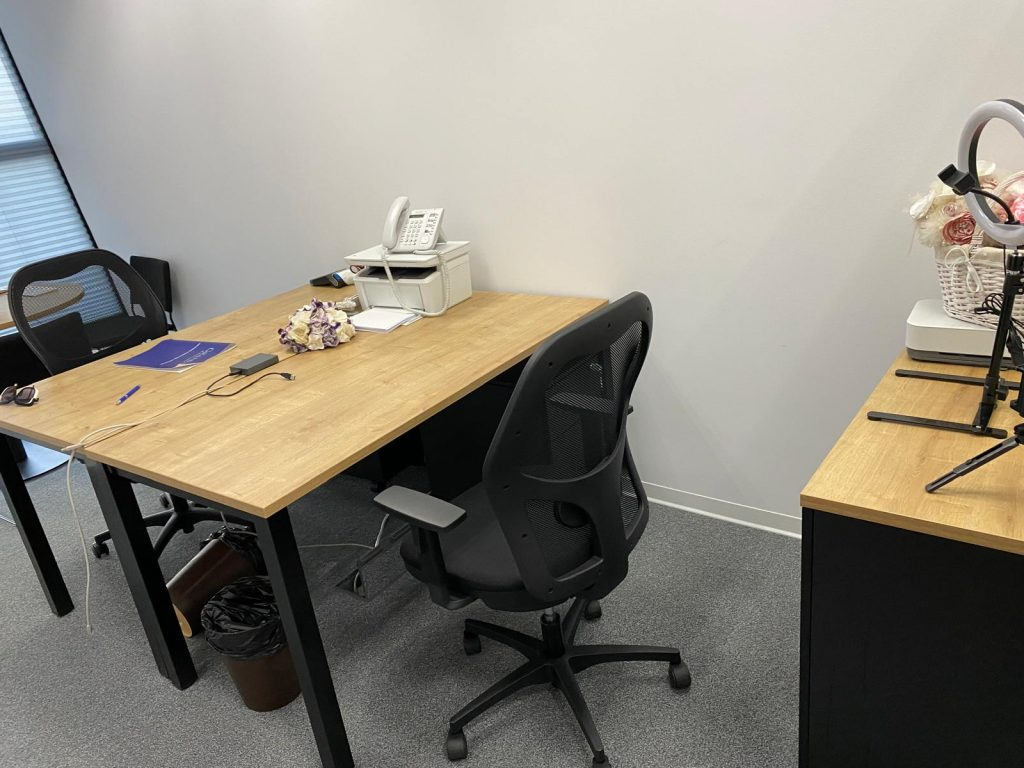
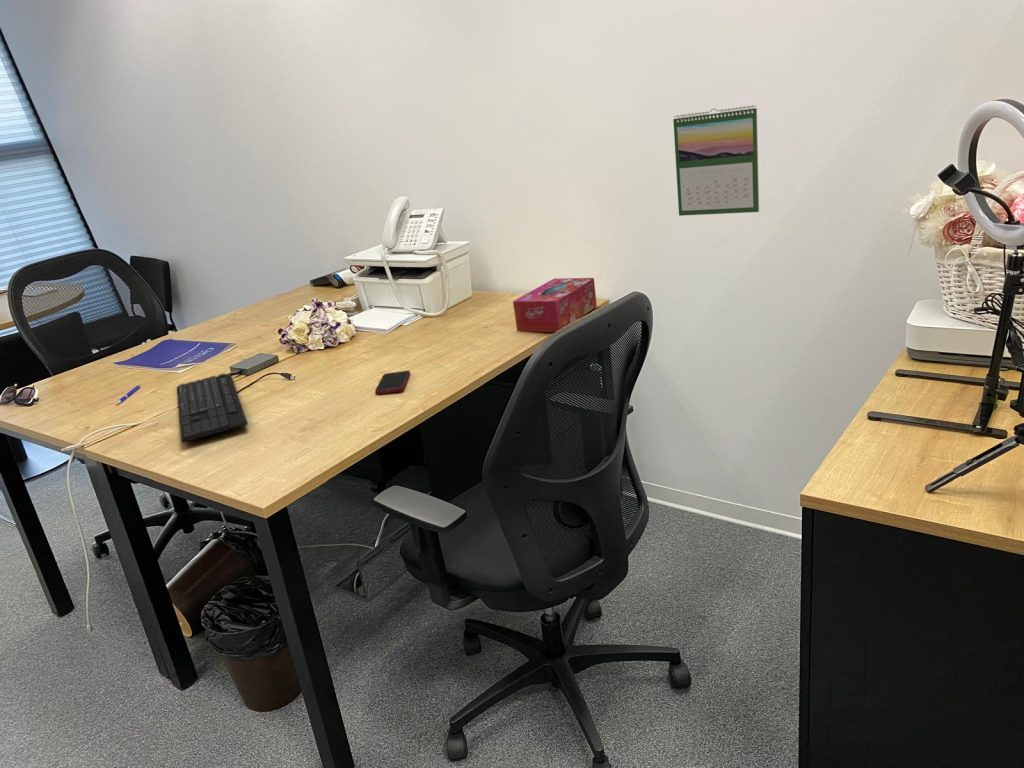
+ calendar (715, 162)
+ keyboard (209, 404)
+ tissue box (556, 303)
+ cell phone (393, 382)
